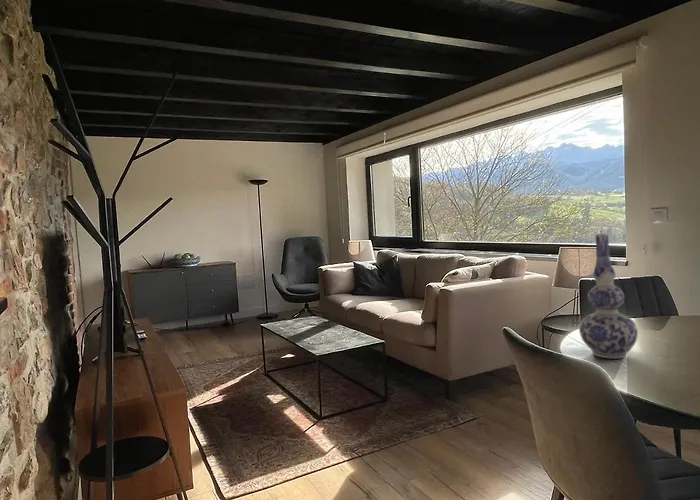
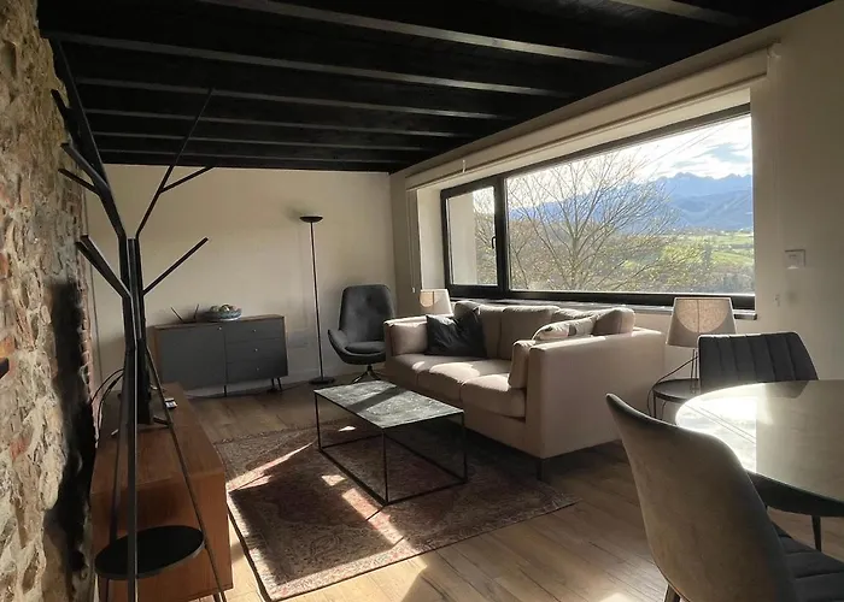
- vase (606, 294)
